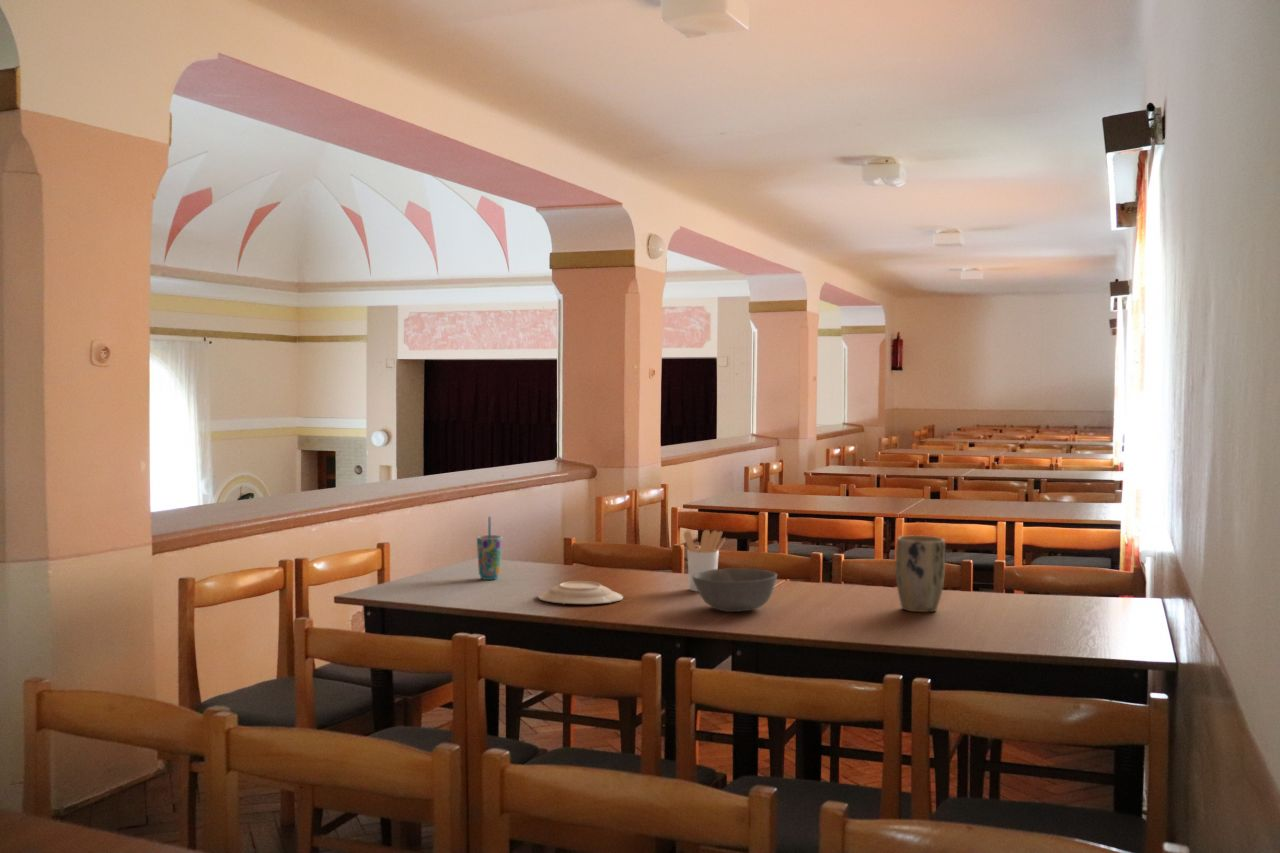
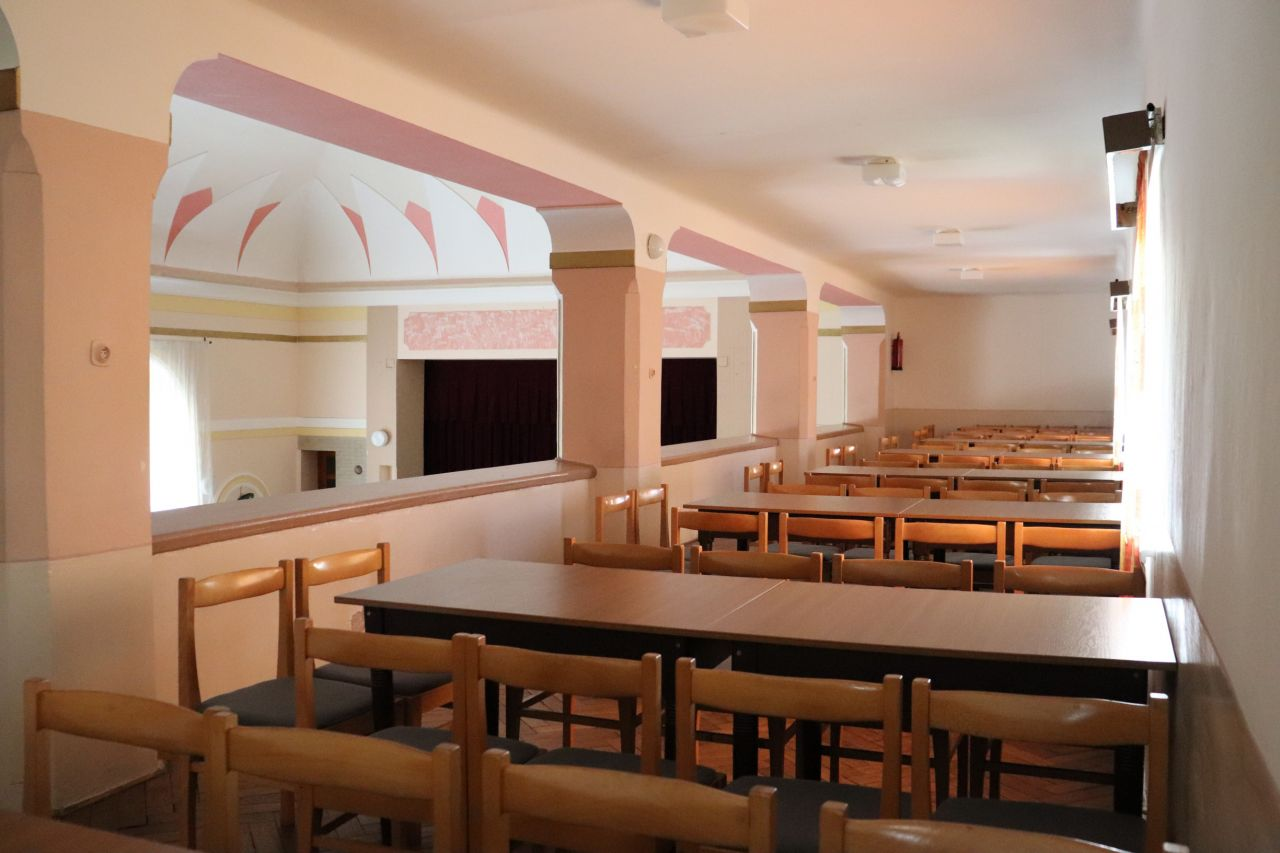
- plate (580, 591)
- plant pot (920, 573)
- bowl (734, 590)
- utensil holder (705, 559)
- cup (489, 547)
